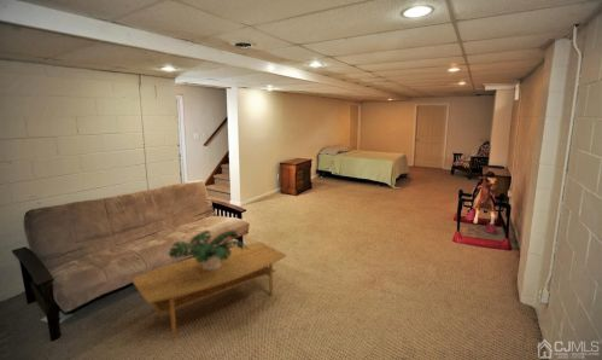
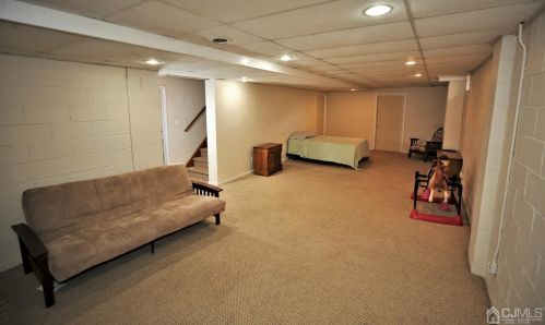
- coffee table (216, 284)
- potted plant (208, 254)
